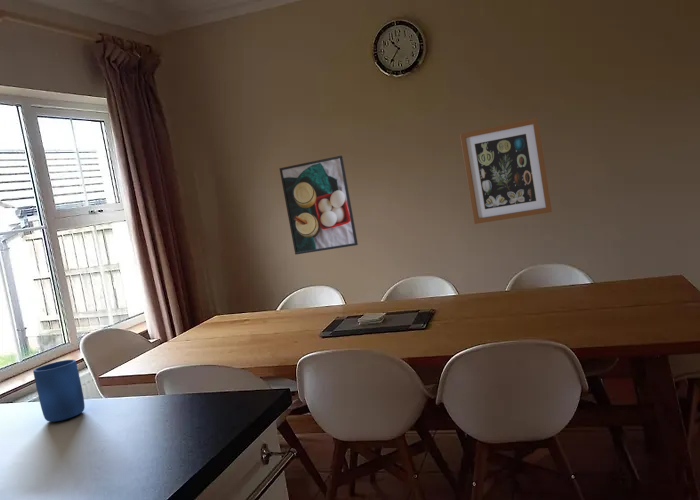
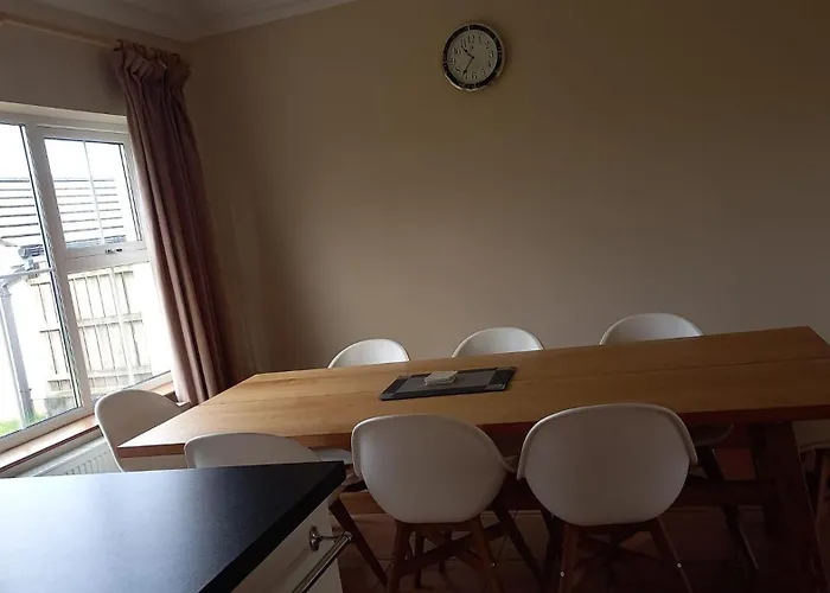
- wall art (505, 172)
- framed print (318, 206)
- mug (55, 390)
